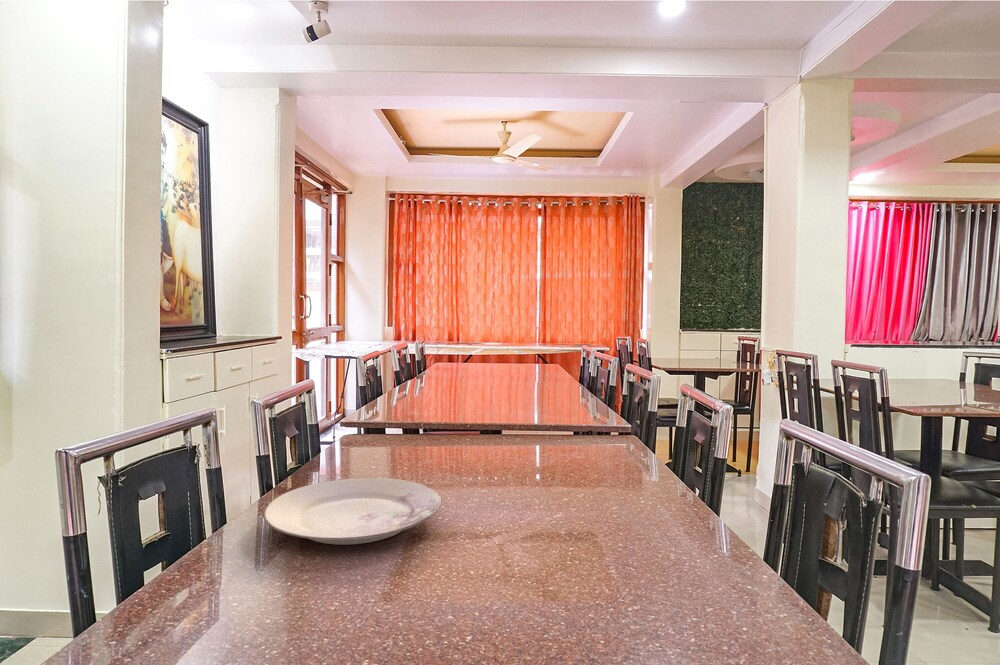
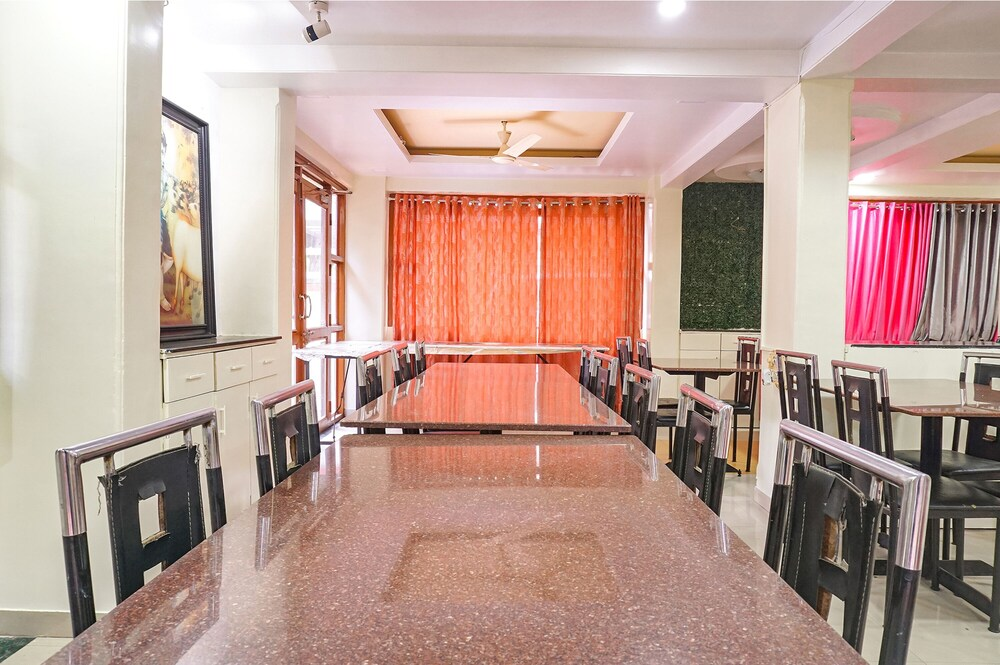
- plate (355, 512)
